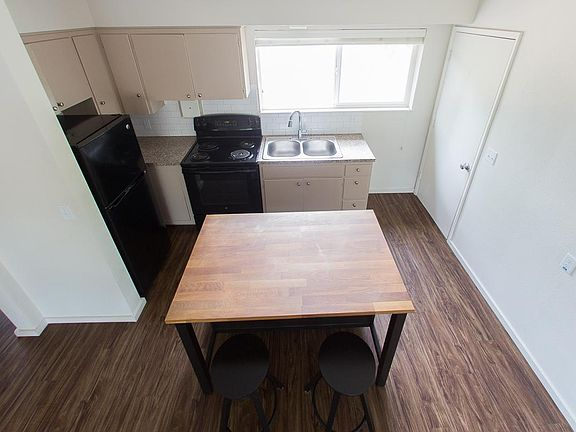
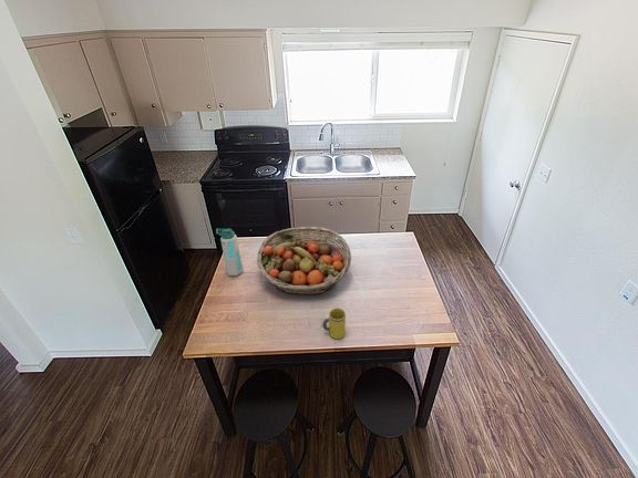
+ fruit basket (303, 260)
+ mug (333, 323)
+ water bottle (229, 251)
